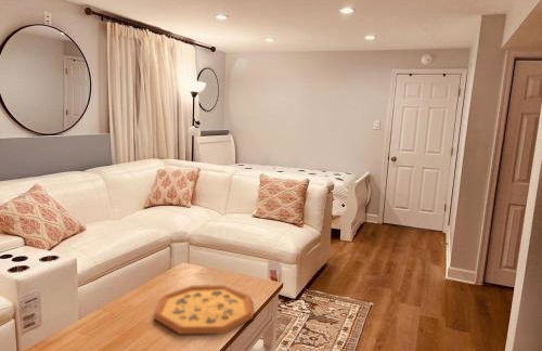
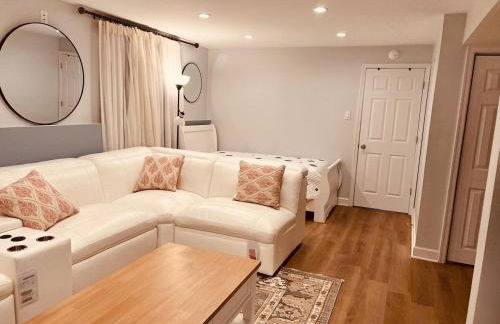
- decorative tray (205, 306)
